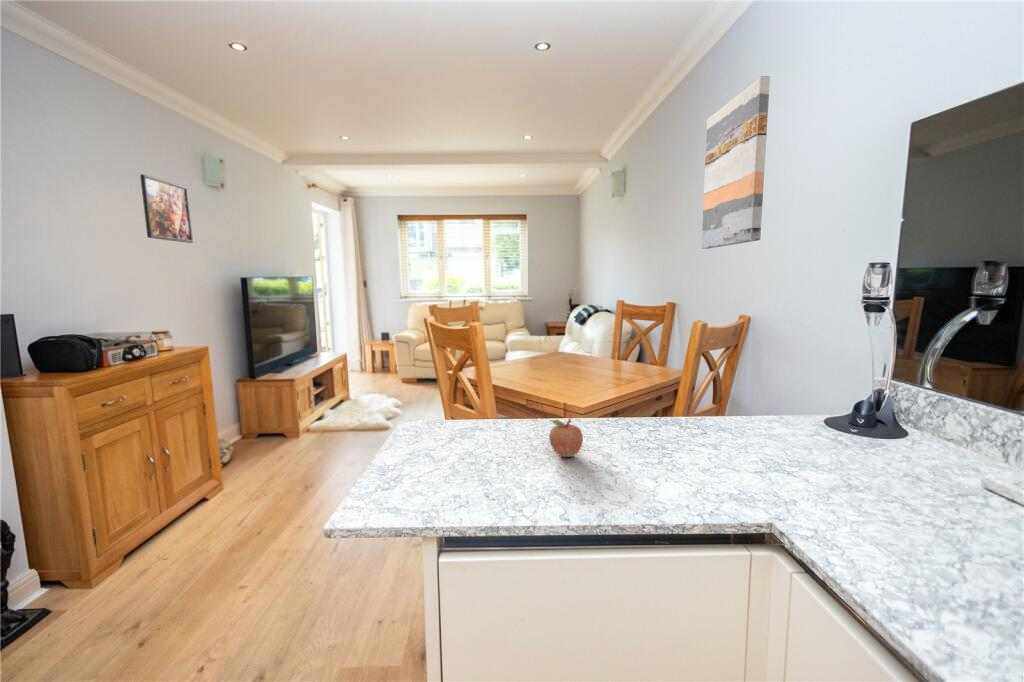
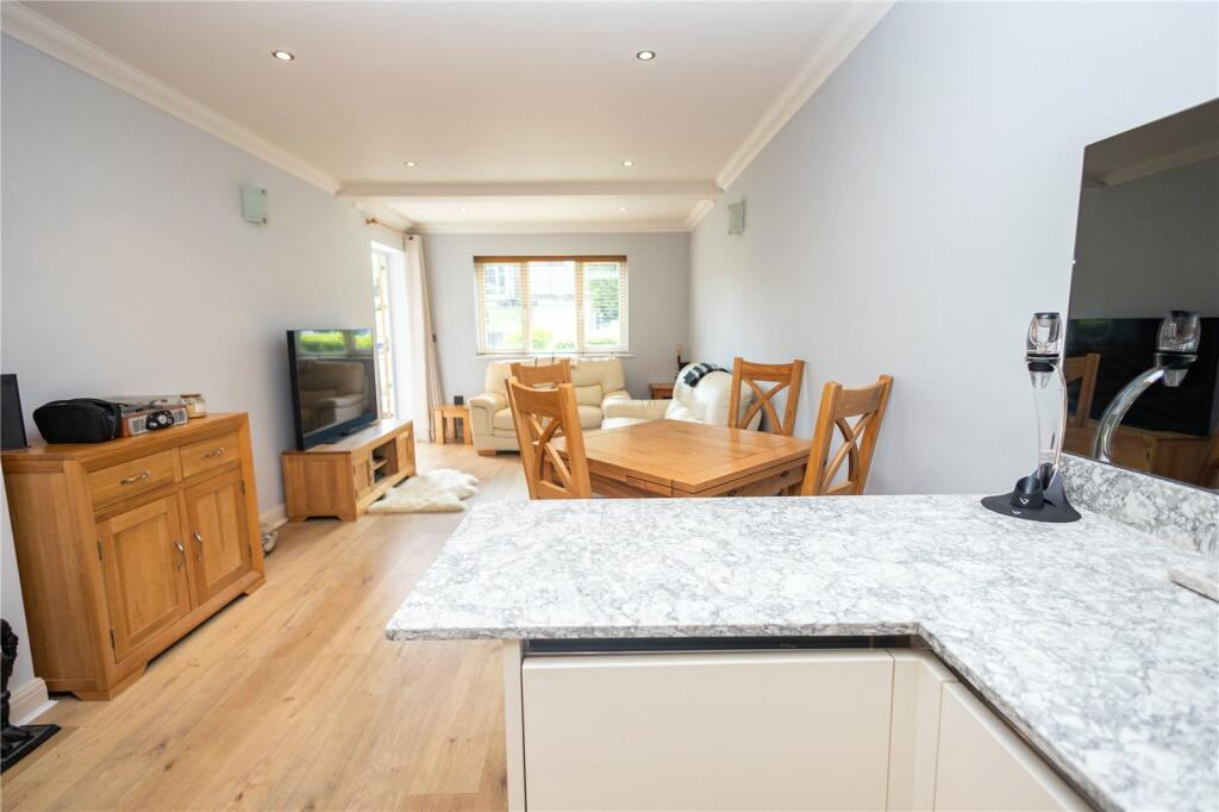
- wall art (731, 173)
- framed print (168, 211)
- fruit (565, 436)
